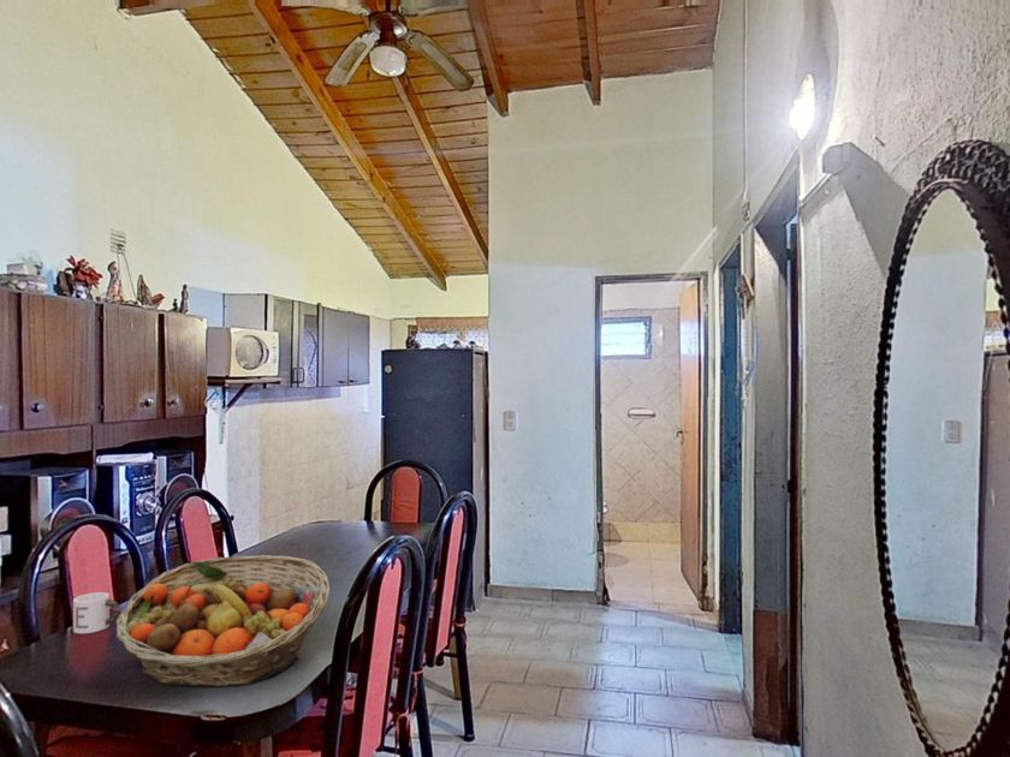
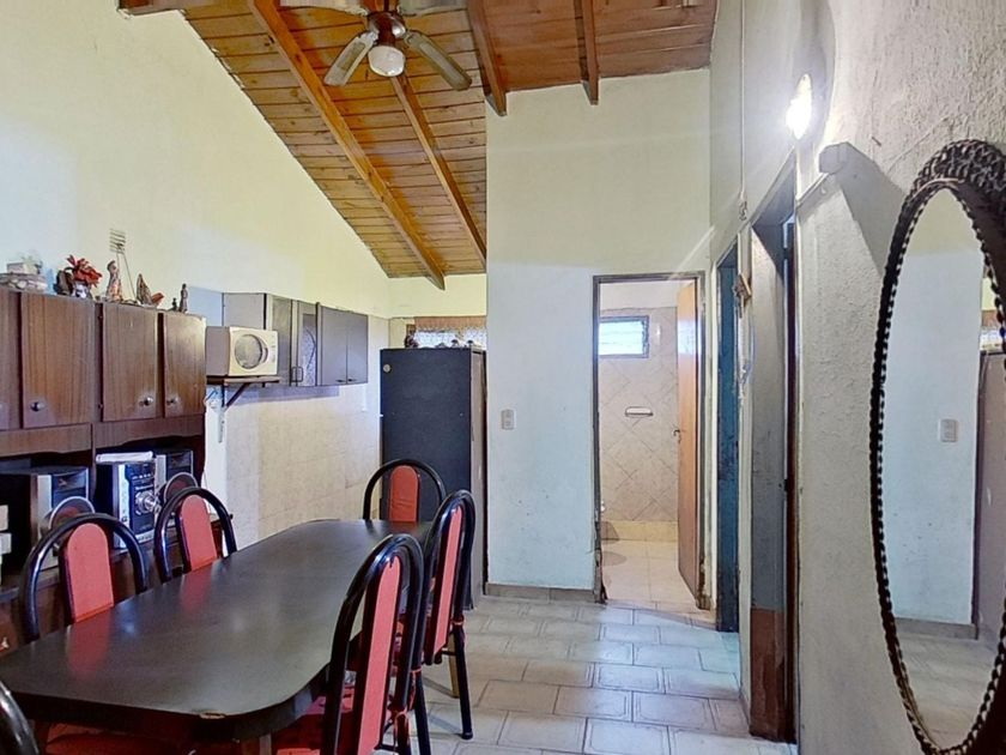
- mug (97, 612)
- fruit basket (227, 616)
